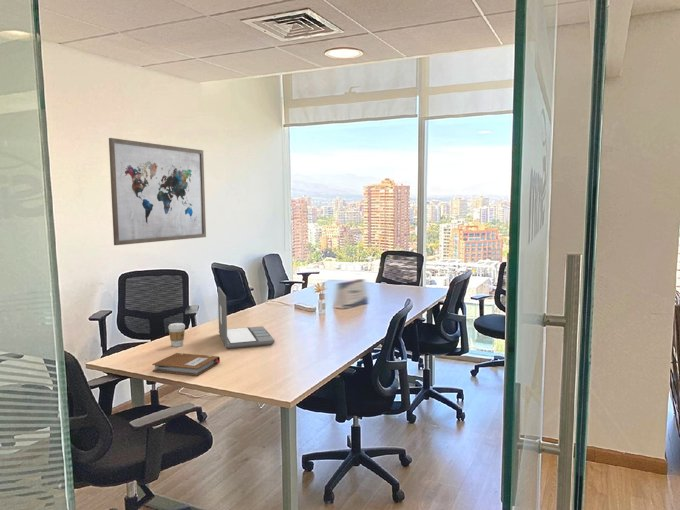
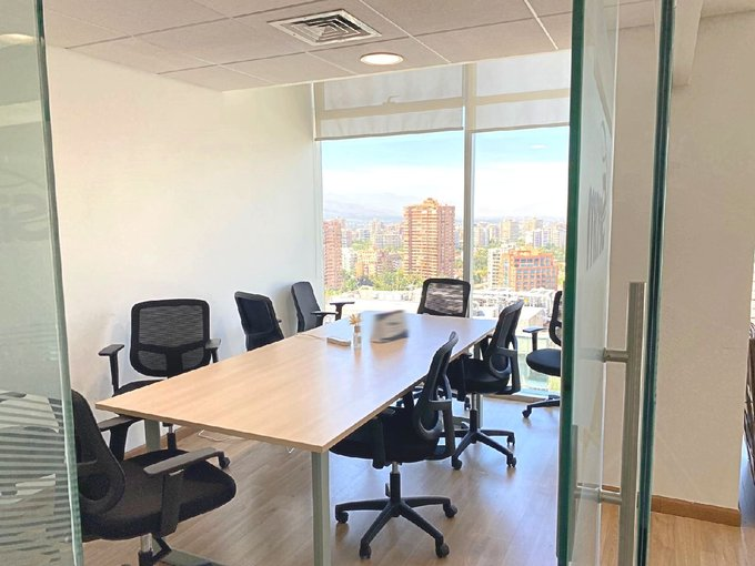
- notebook (188, 363)
- laptop (246, 327)
- coffee cup (177, 334)
- wall art (162, 193)
